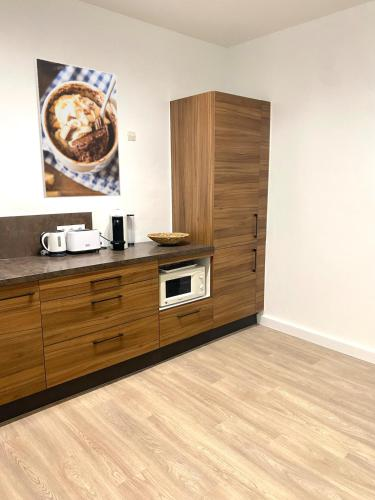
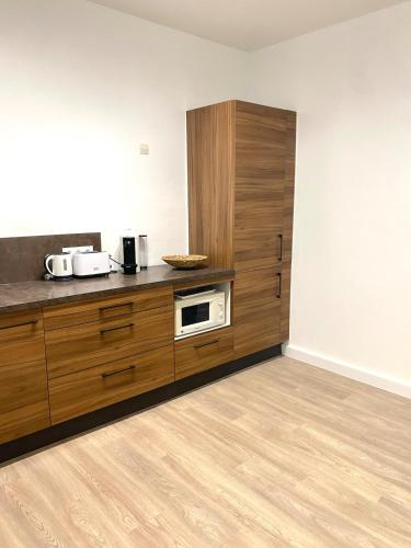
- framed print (81, 133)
